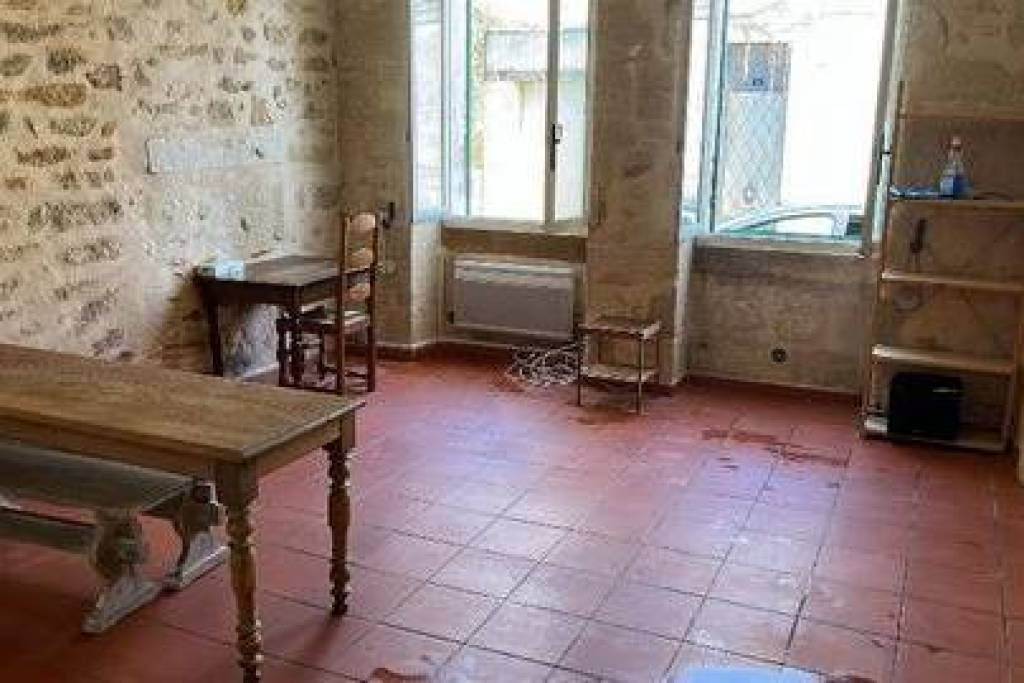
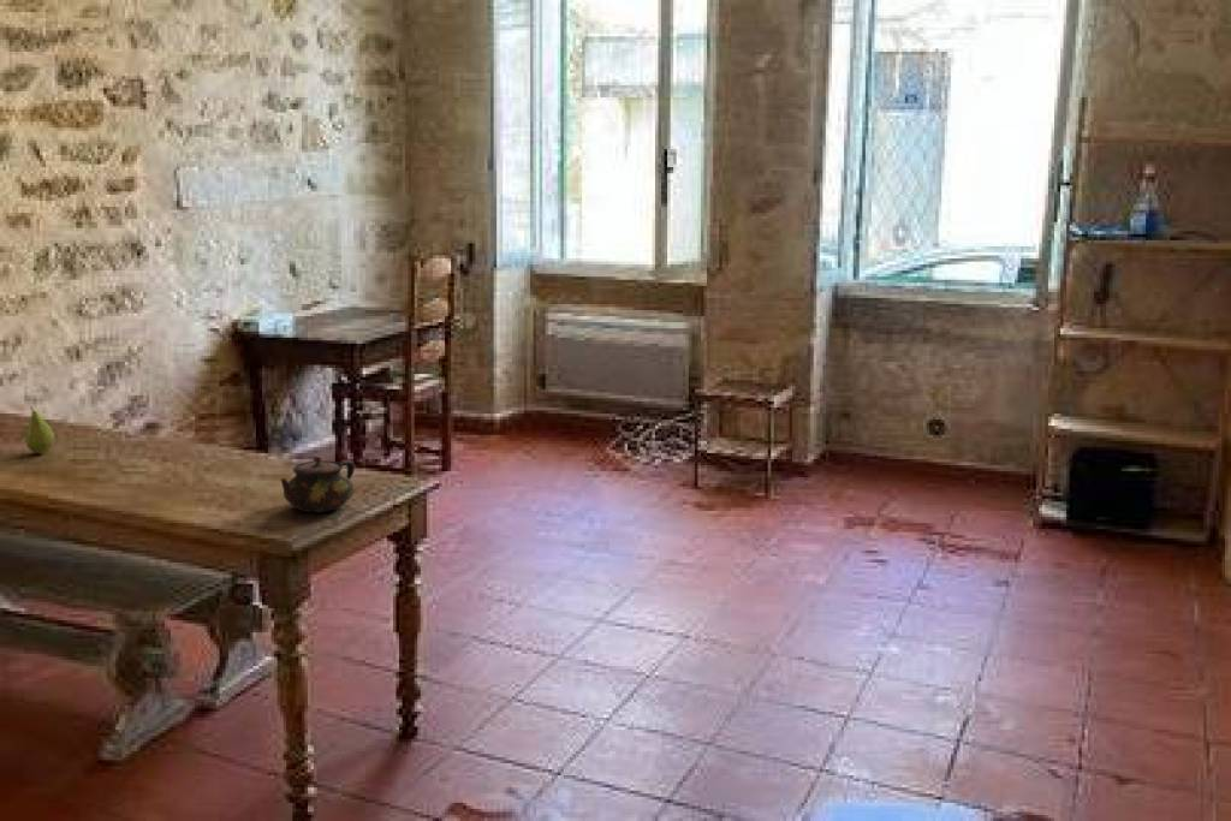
+ fruit (38, 428)
+ teapot (317, 481)
